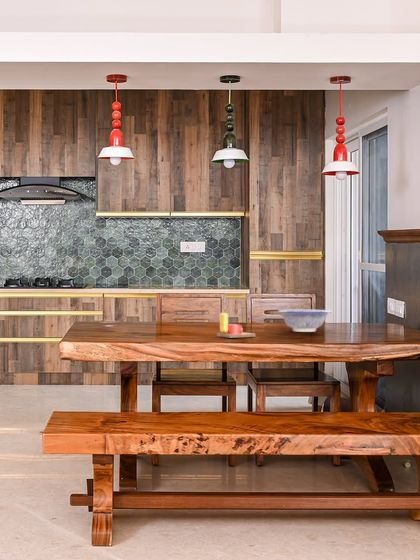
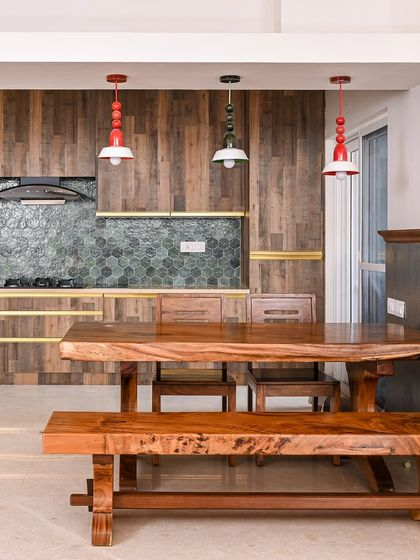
- candle (235, 324)
- decorative bowl (304, 320)
